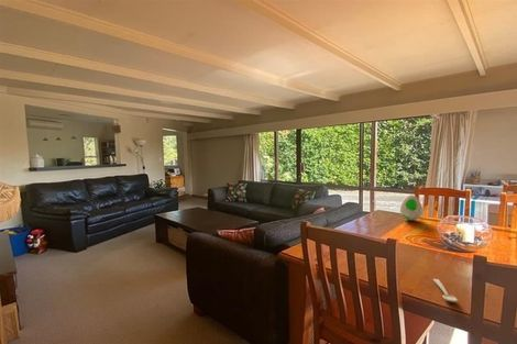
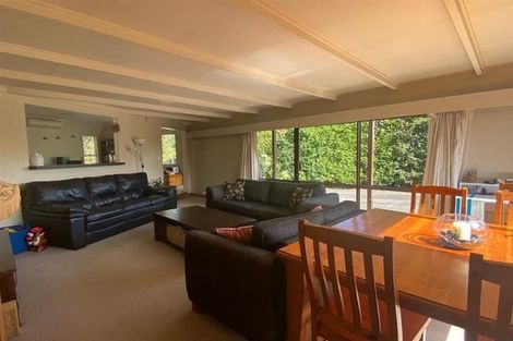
- spoon (442, 289)
- decorative egg (410, 207)
